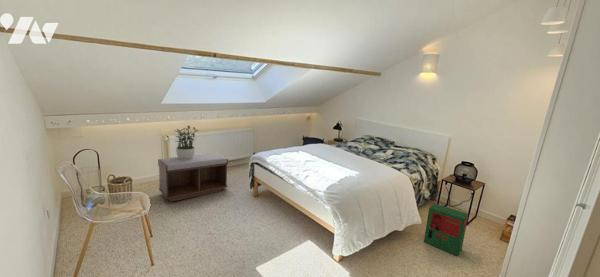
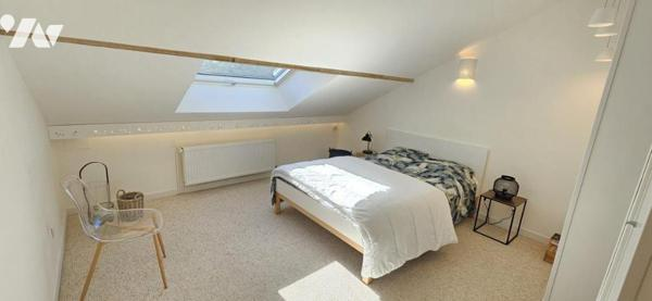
- potted plant (186, 142)
- cardboard box (445, 228)
- bench (194, 174)
